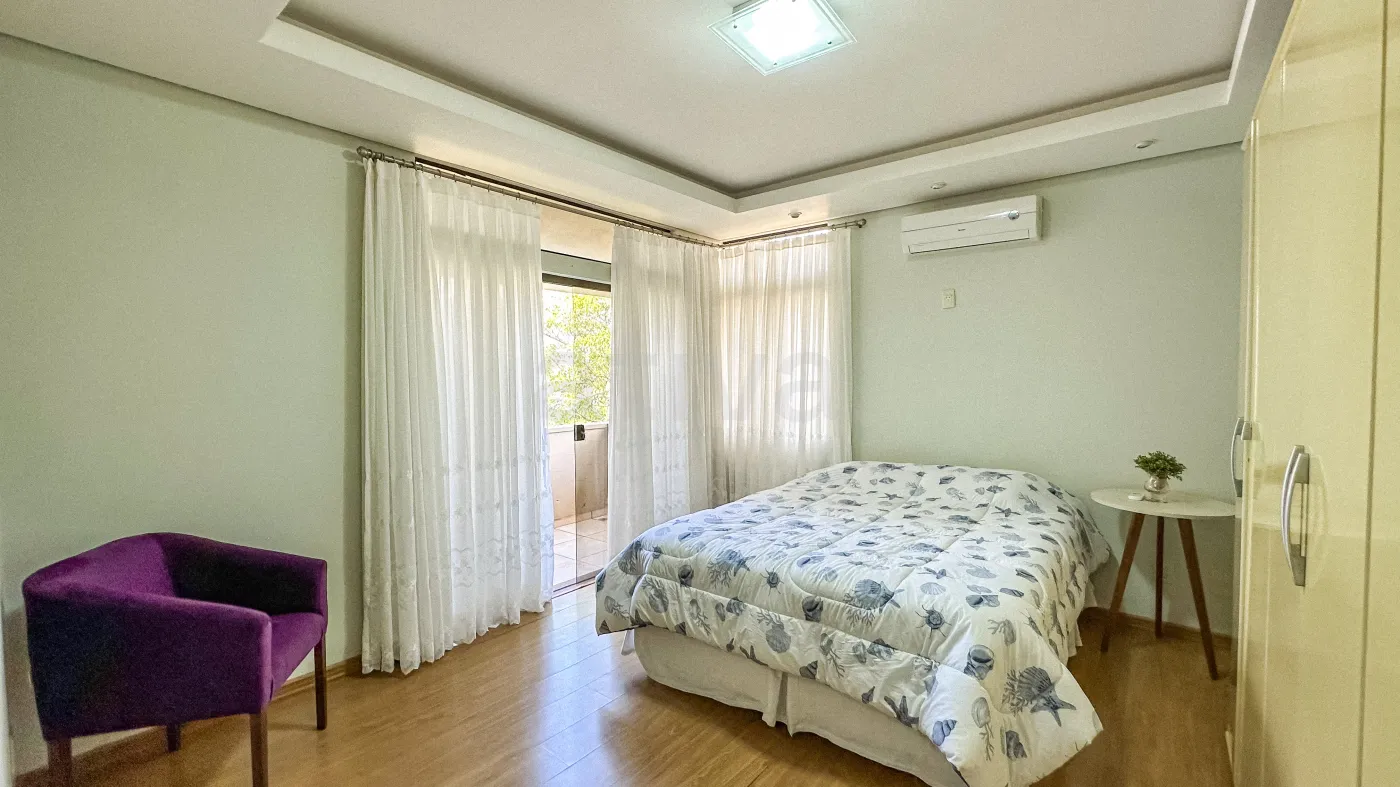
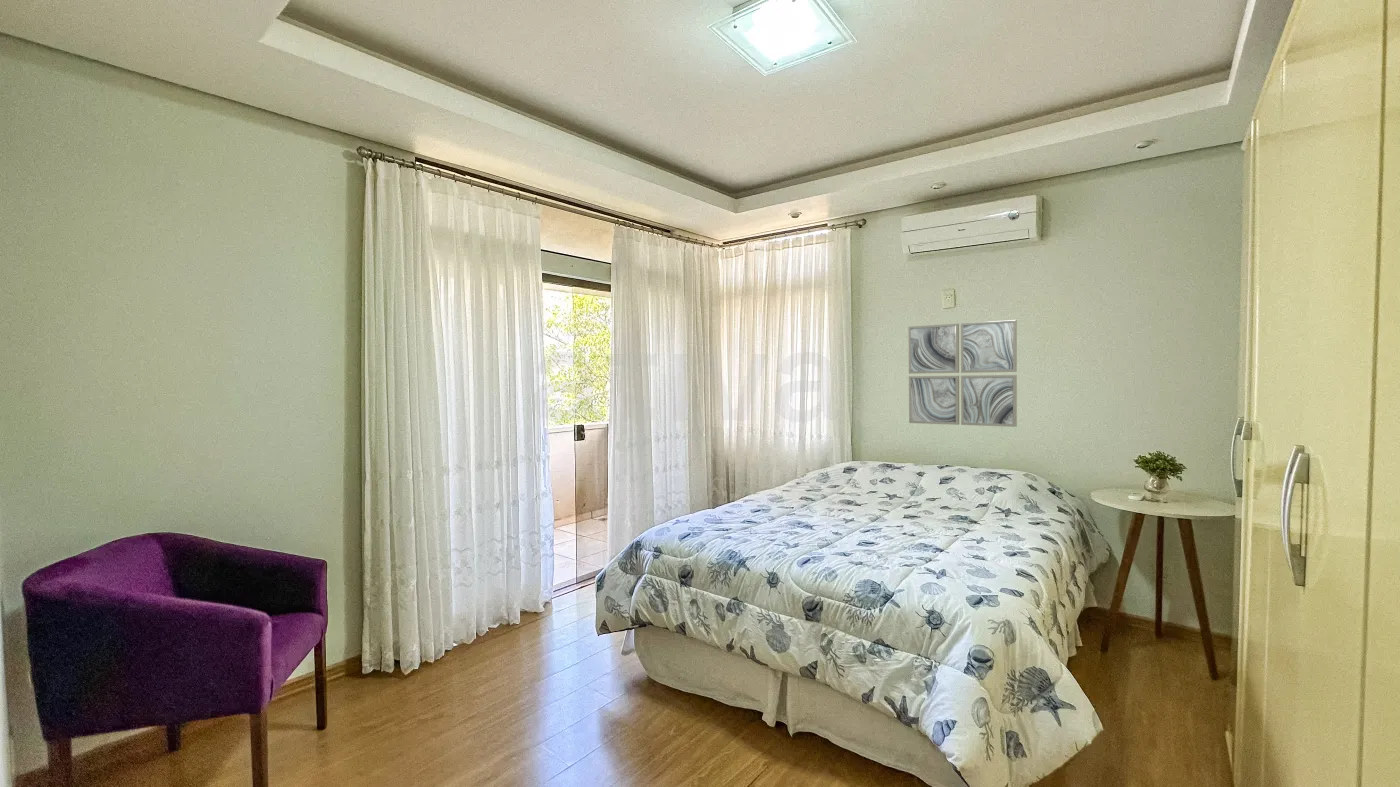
+ wall art (961, 372)
